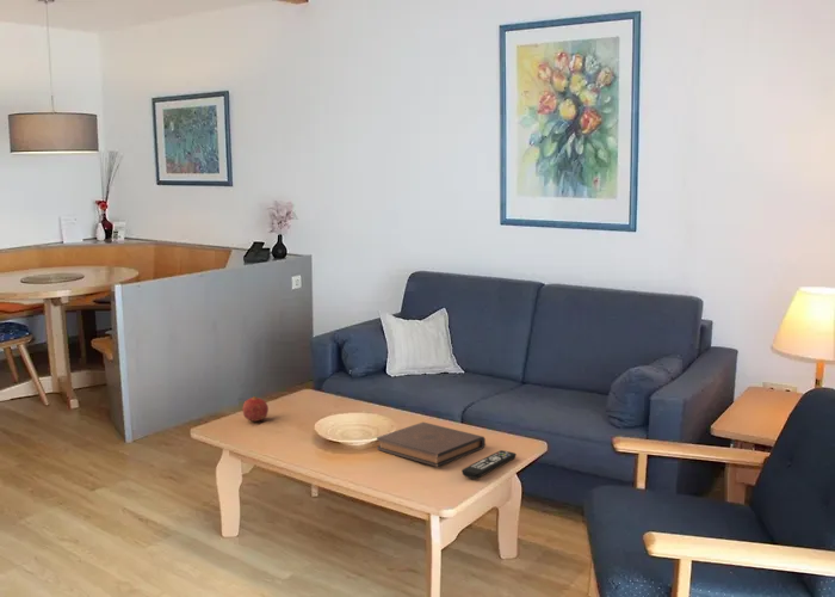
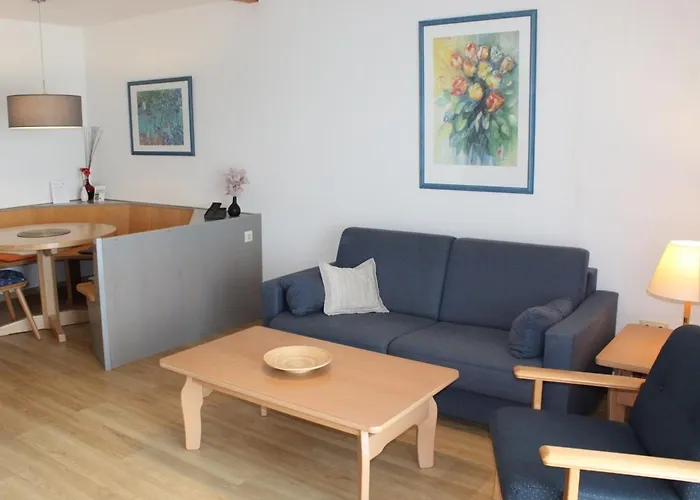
- remote control (489, 463)
- fruit (255, 408)
- book (431, 442)
